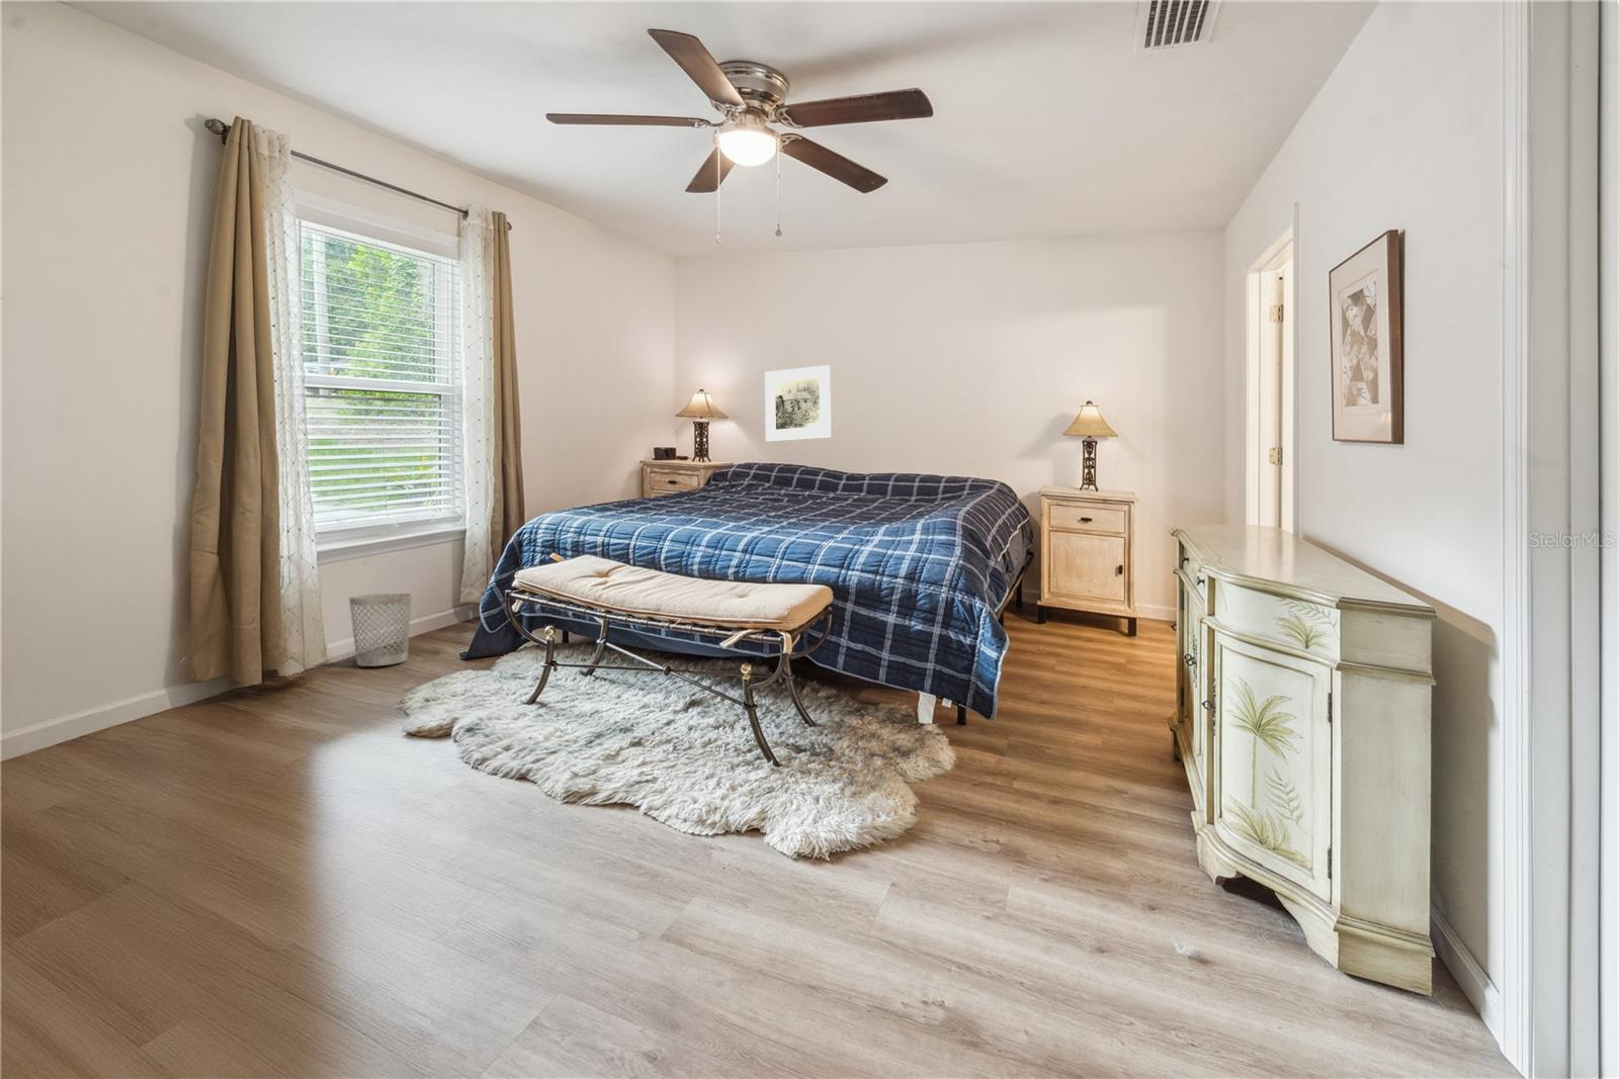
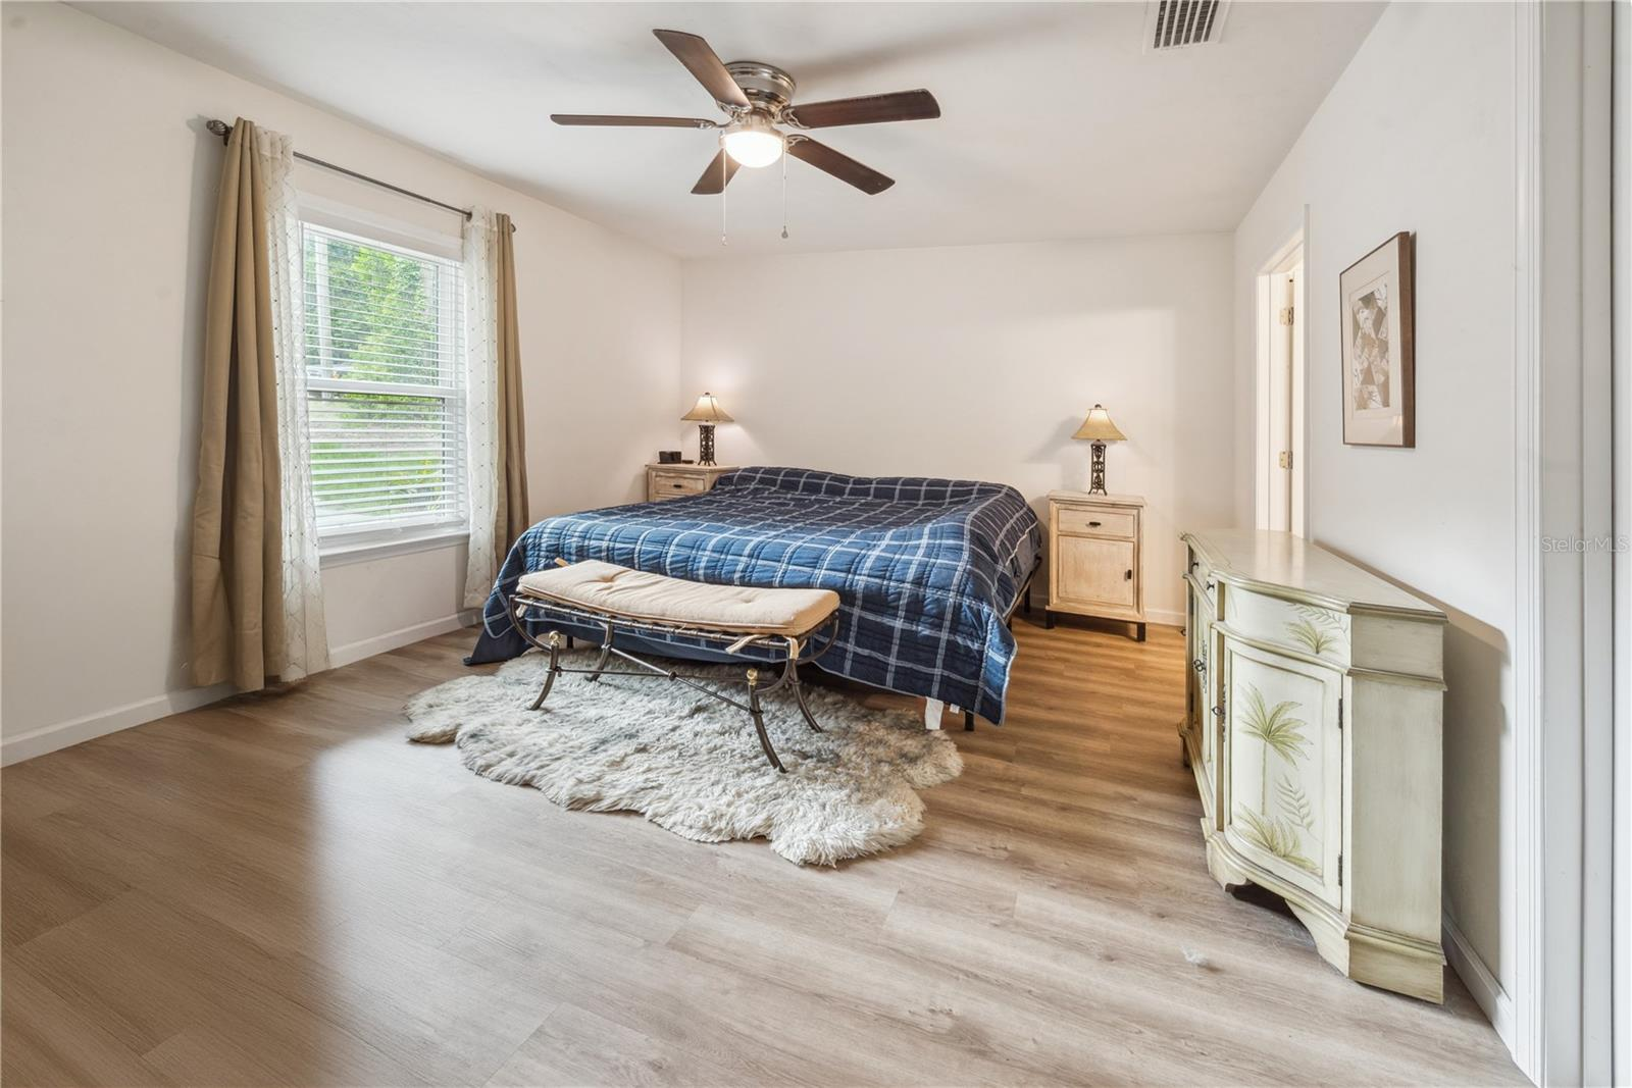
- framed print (797, 403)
- wastebasket (382, 629)
